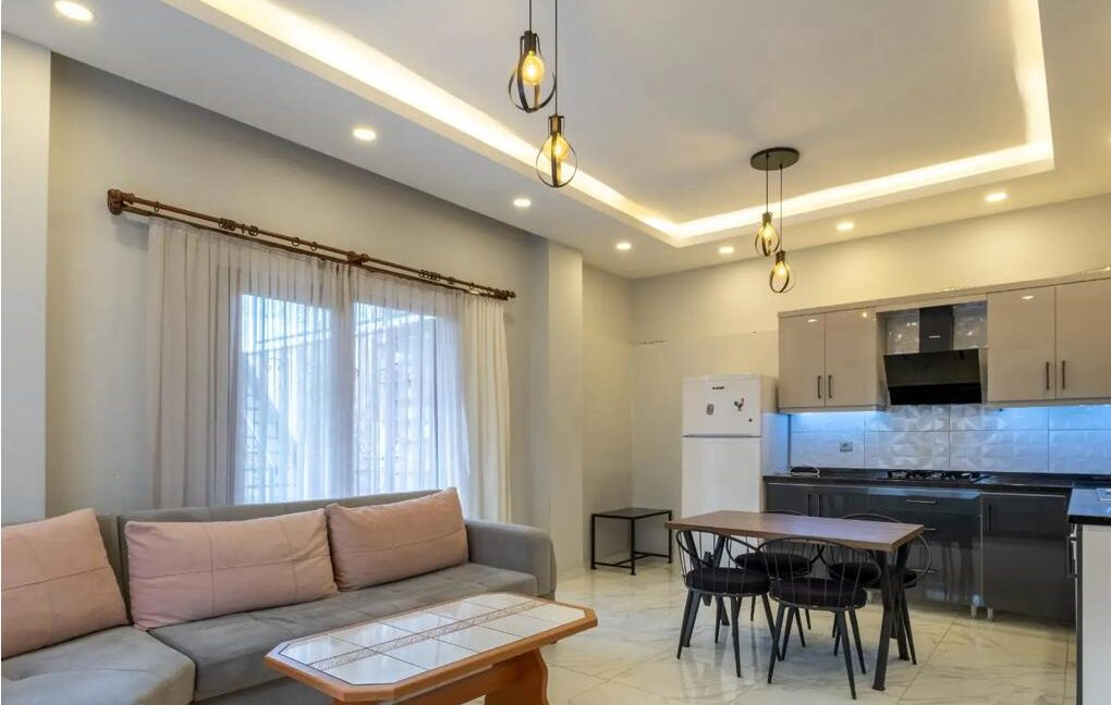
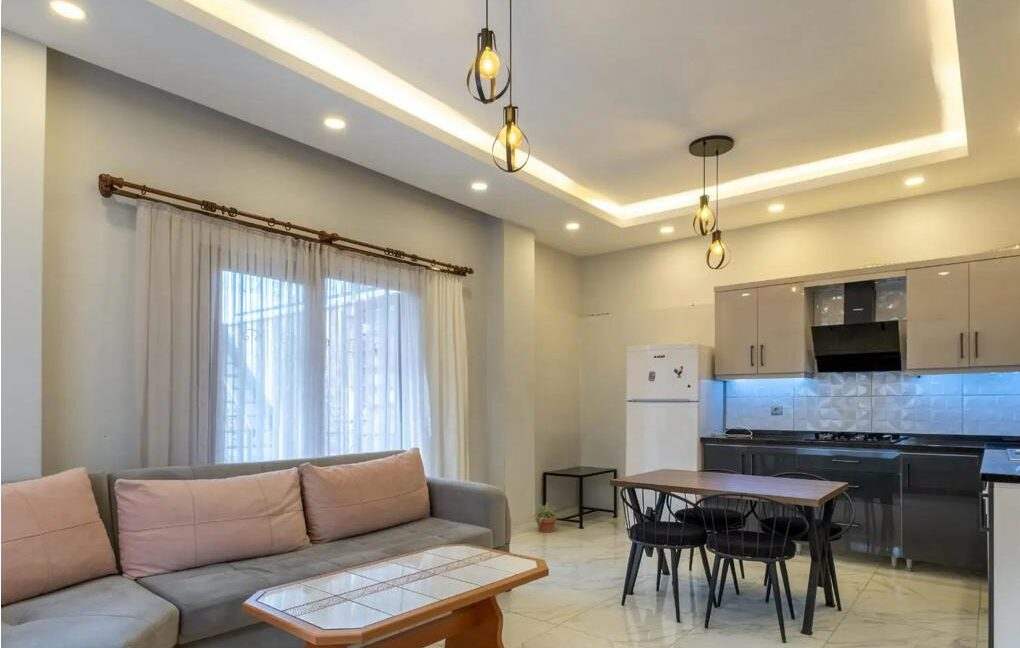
+ potted plant (545, 516)
